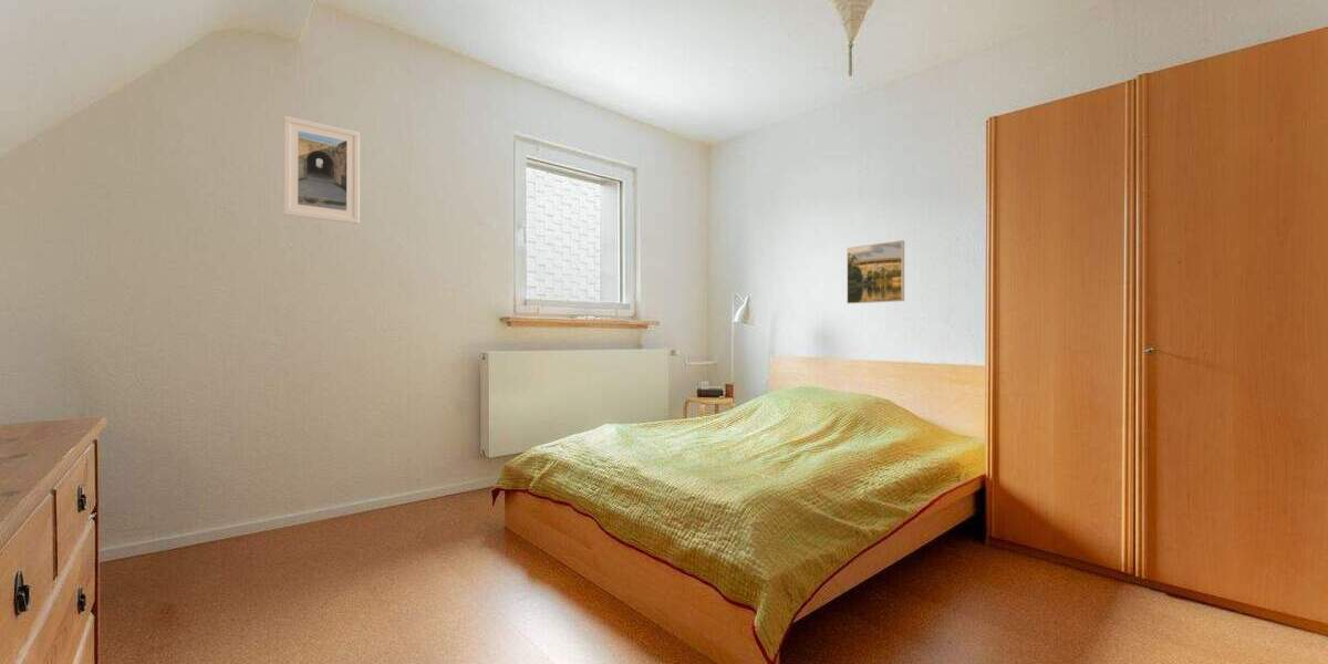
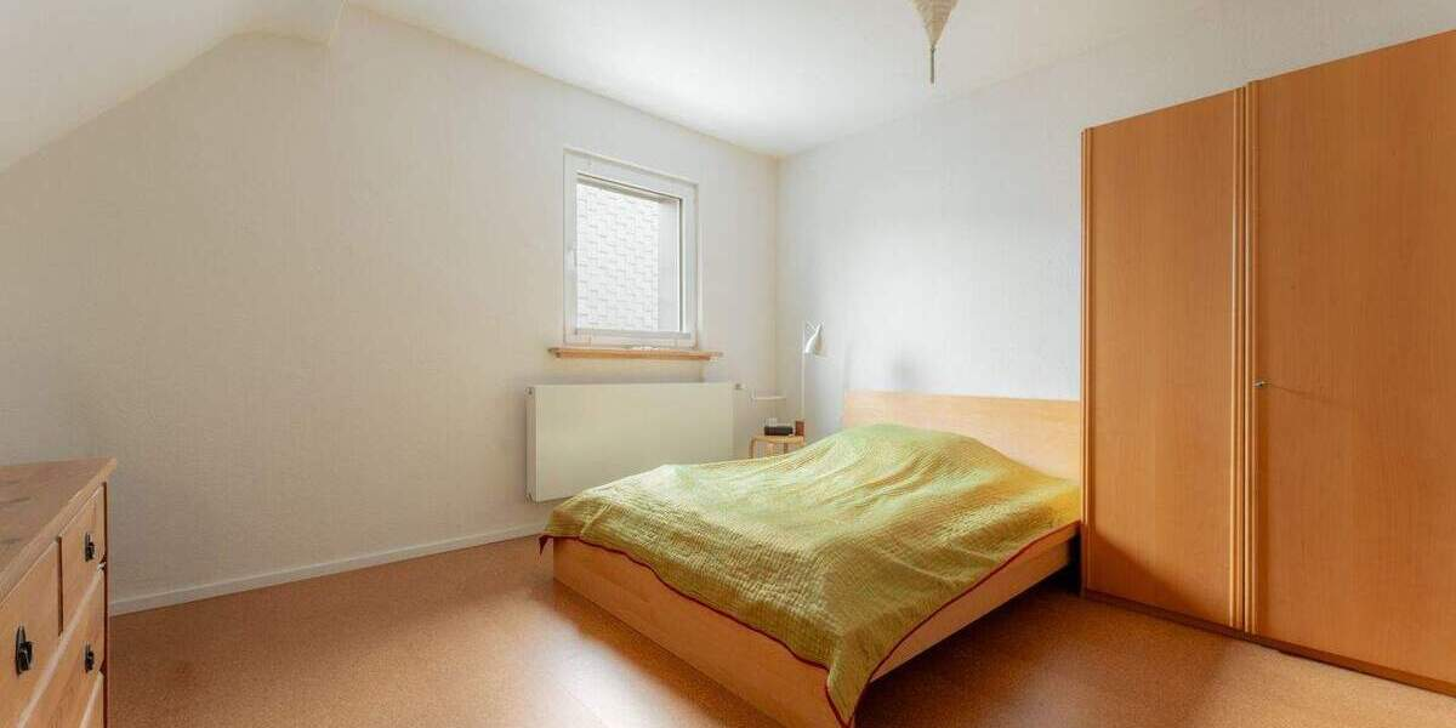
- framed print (874, 273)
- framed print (322, 172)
